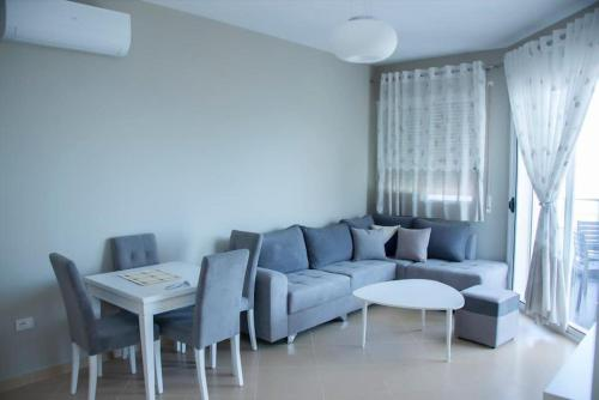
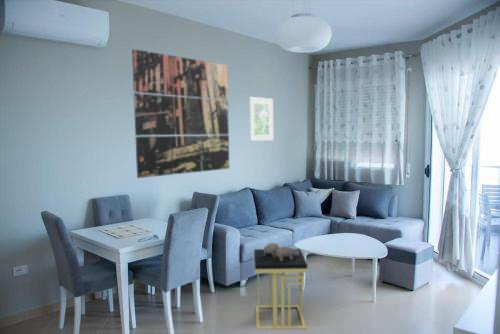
+ wall art (186, 116)
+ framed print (261, 119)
+ side table (277, 281)
